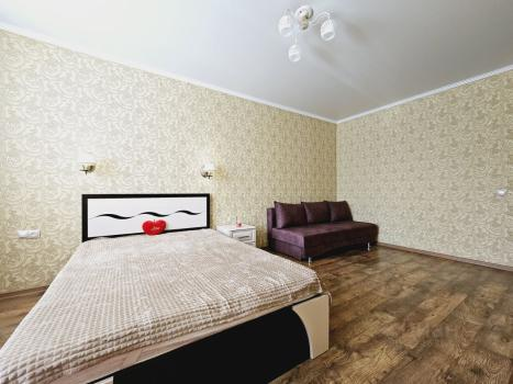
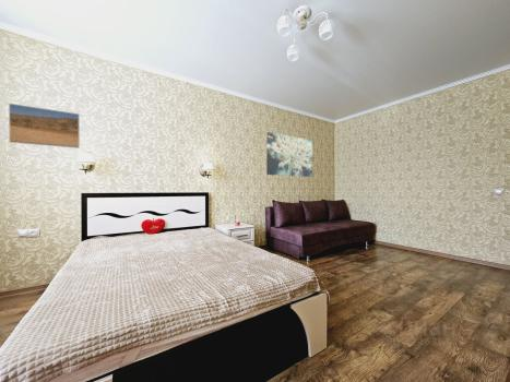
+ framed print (46, 127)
+ wall art (290, 156)
